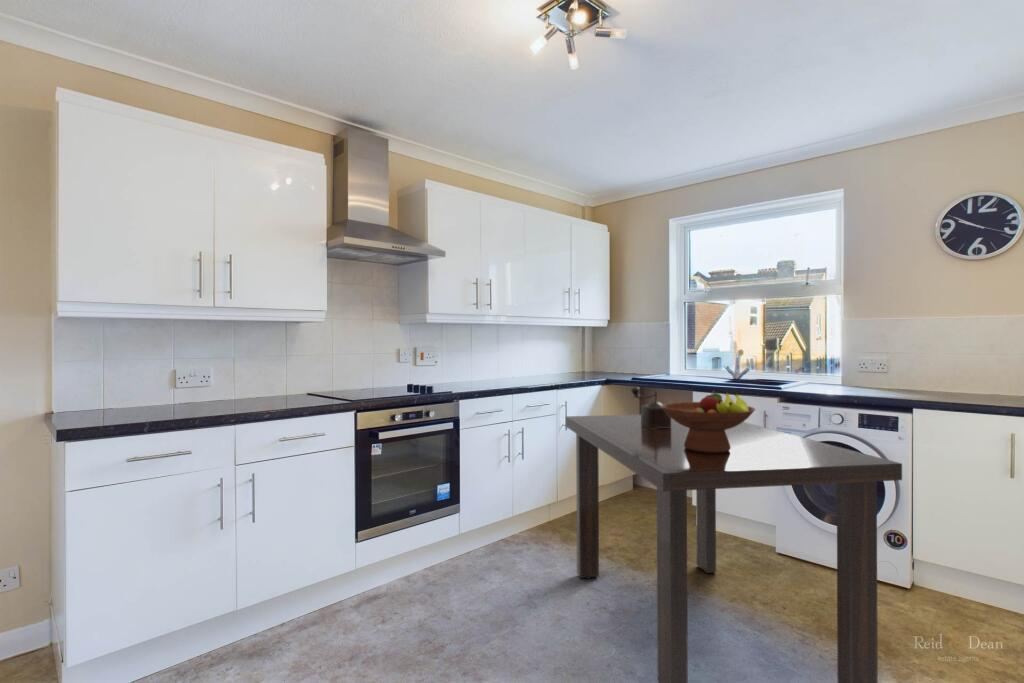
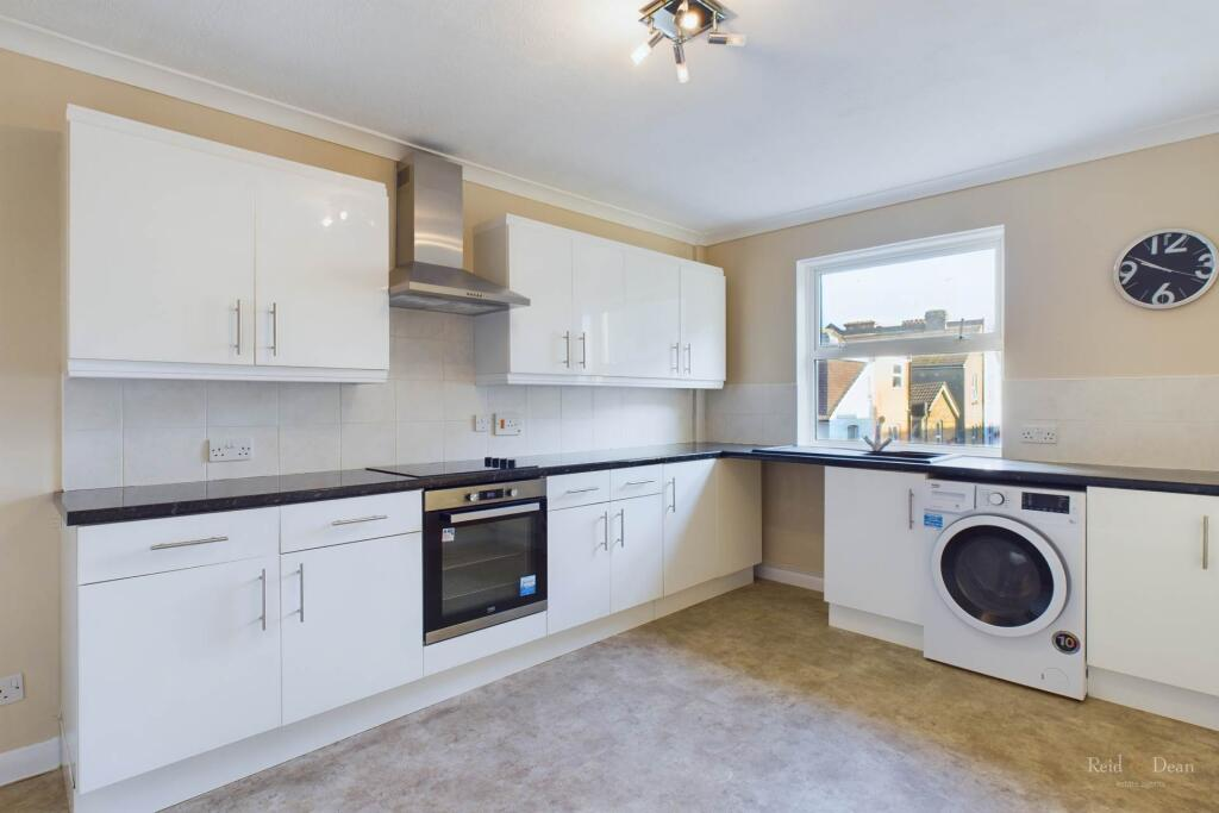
- fruit bowl (706, 419)
- pepper mill (650, 406)
- dining table (697, 530)
